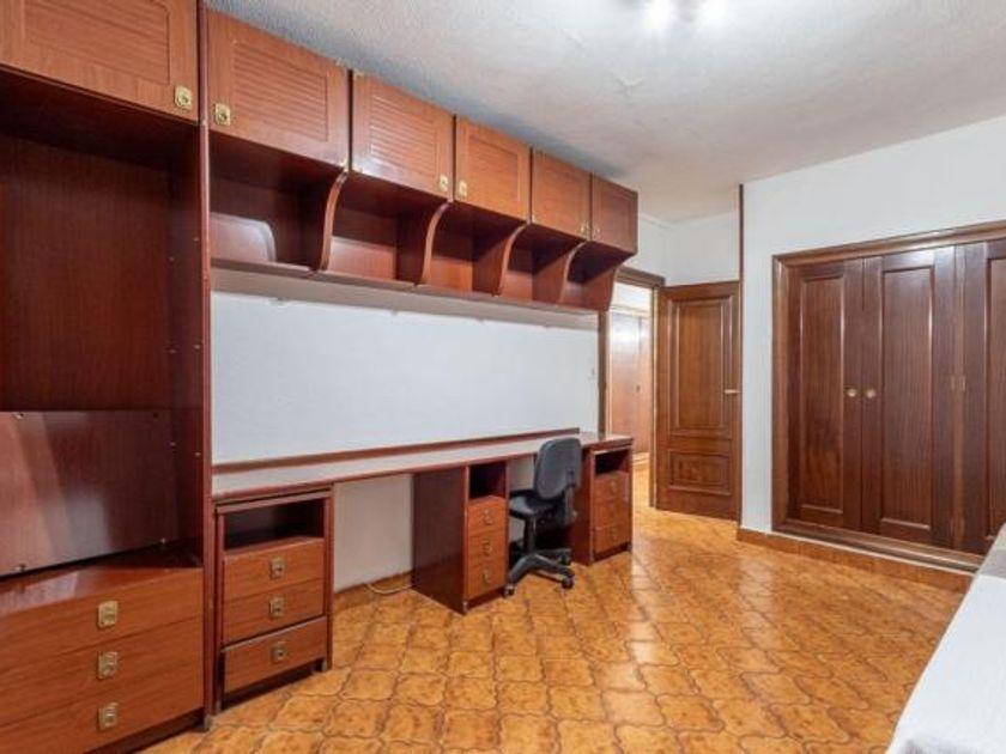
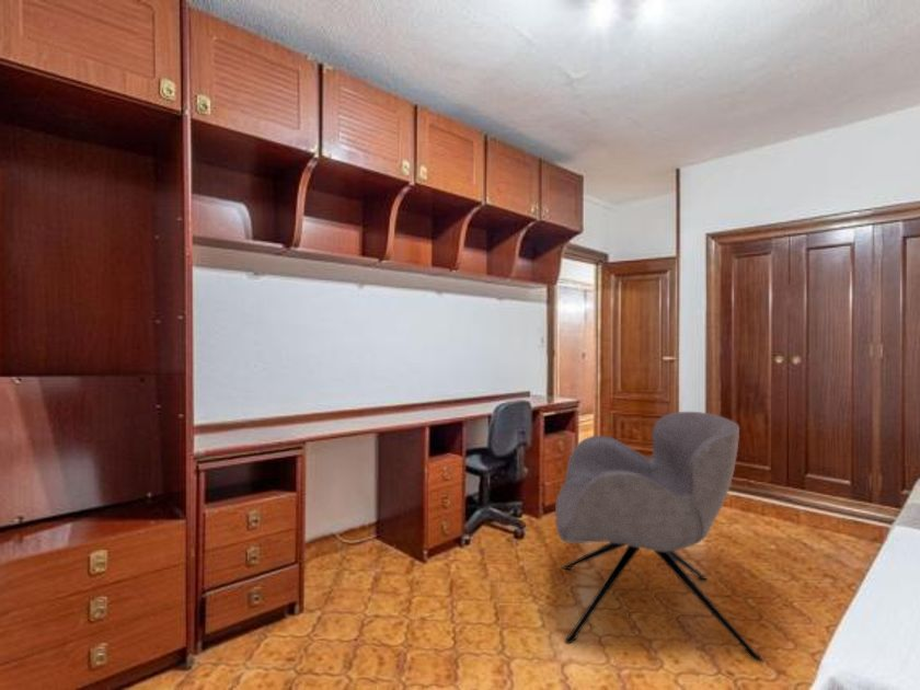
+ armchair (641, 510)
